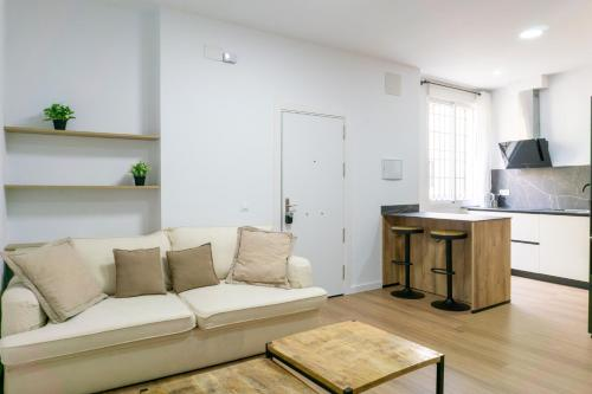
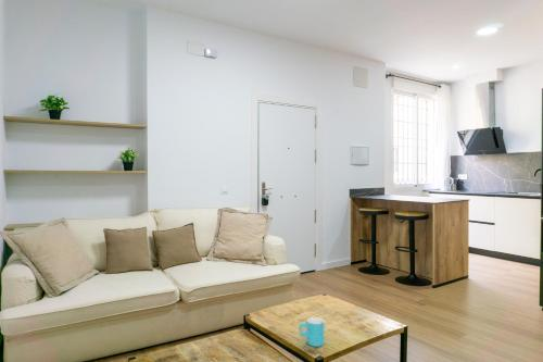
+ cup (312, 330)
